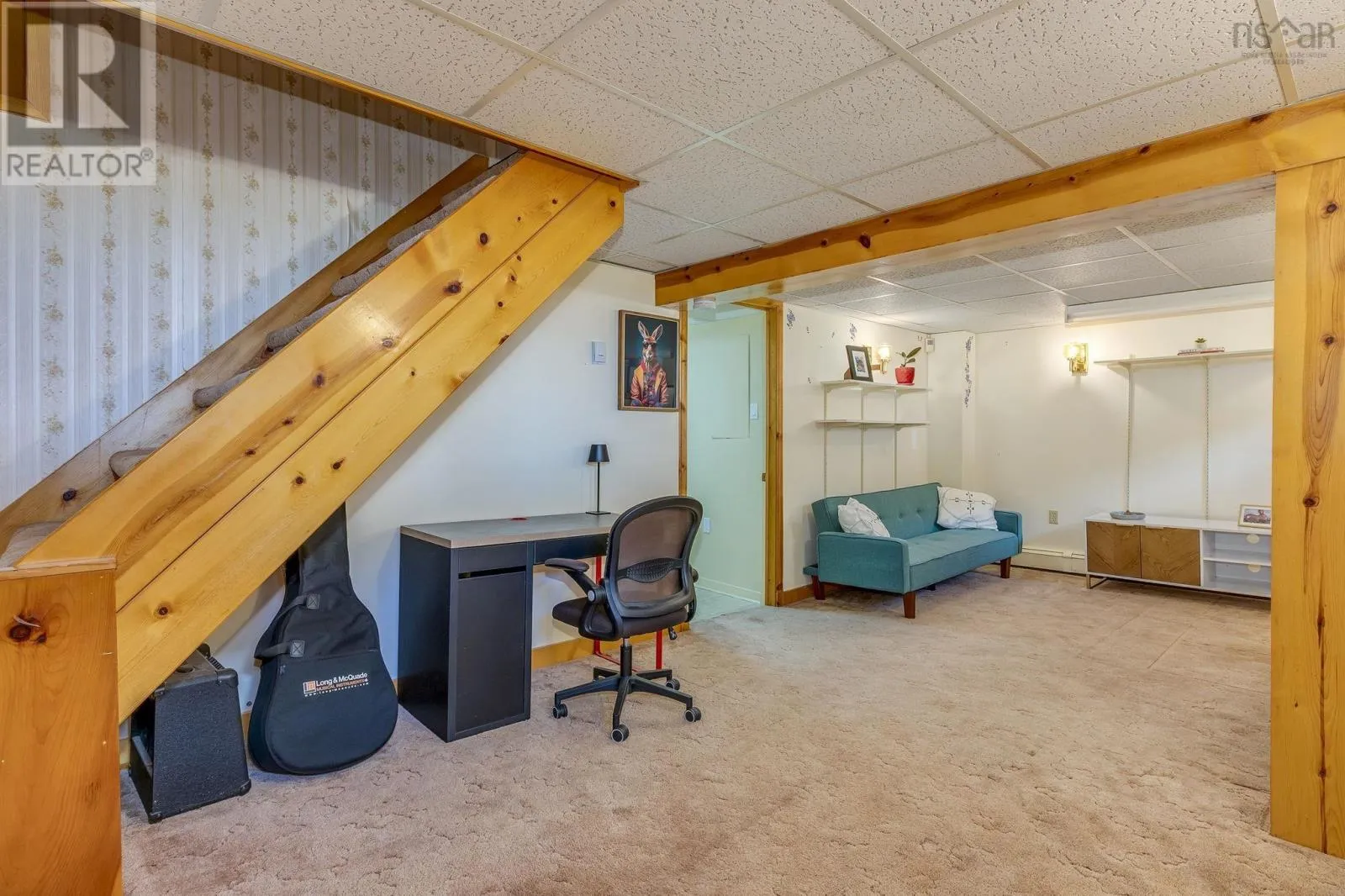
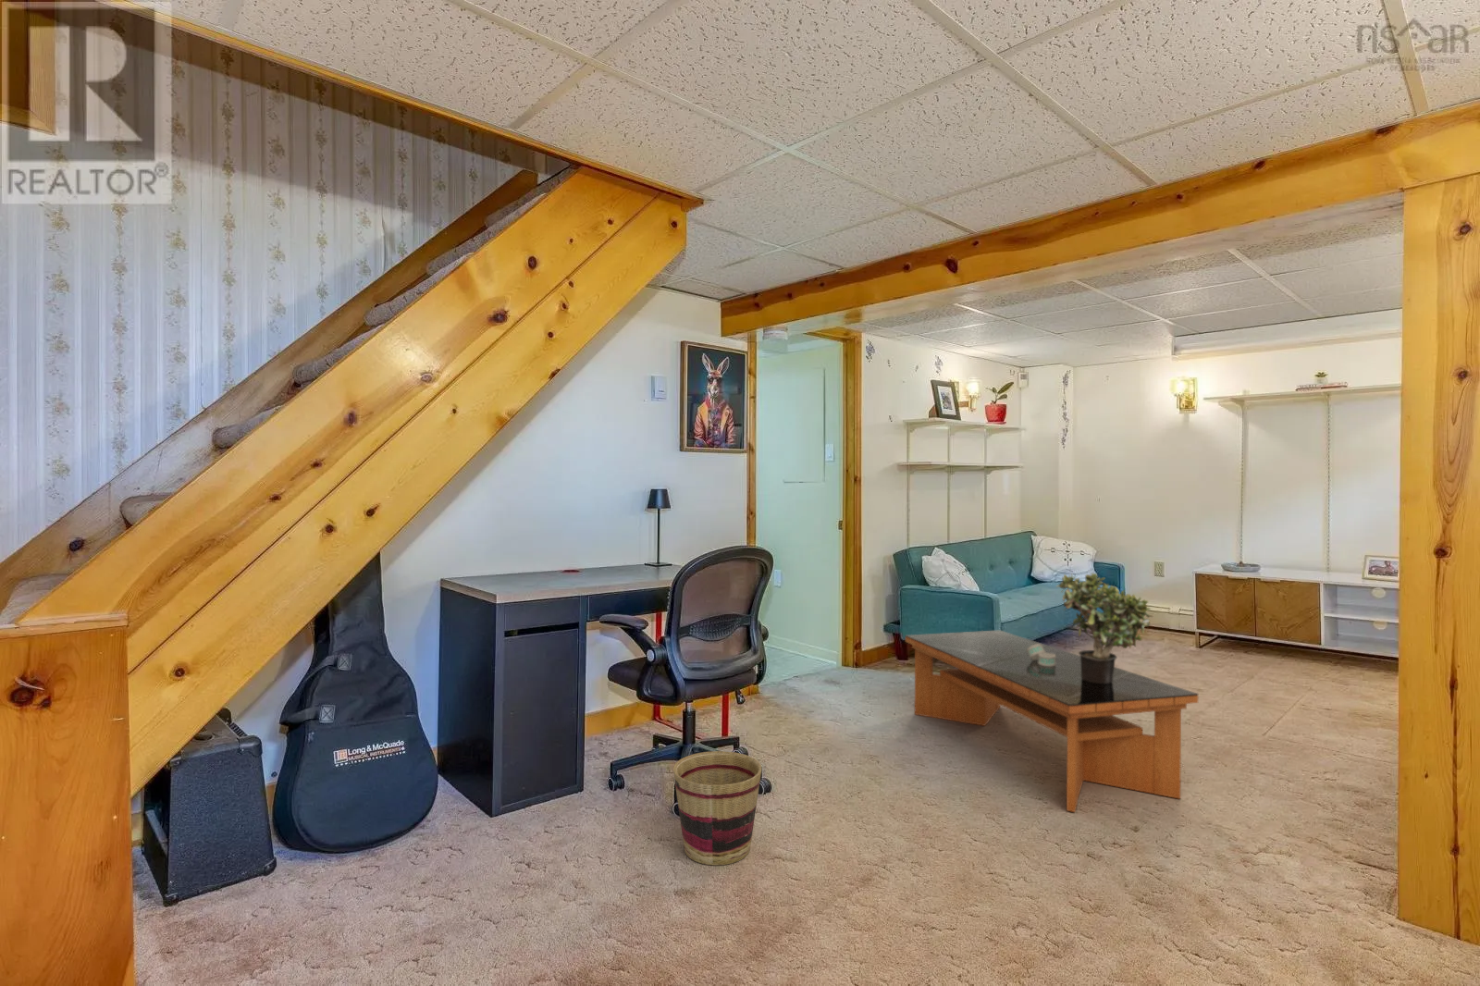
+ coffee table (1027, 704)
+ basket (716, 808)
+ napkin ring (1041, 653)
+ potted plant (1094, 626)
